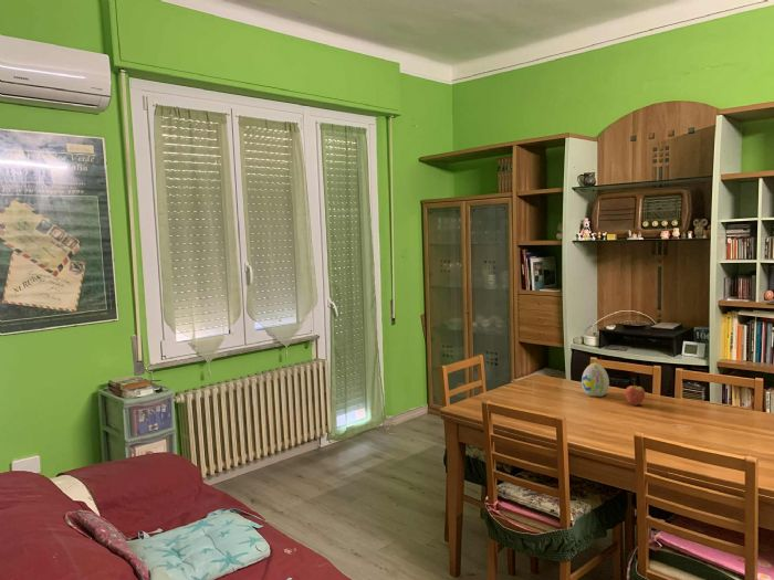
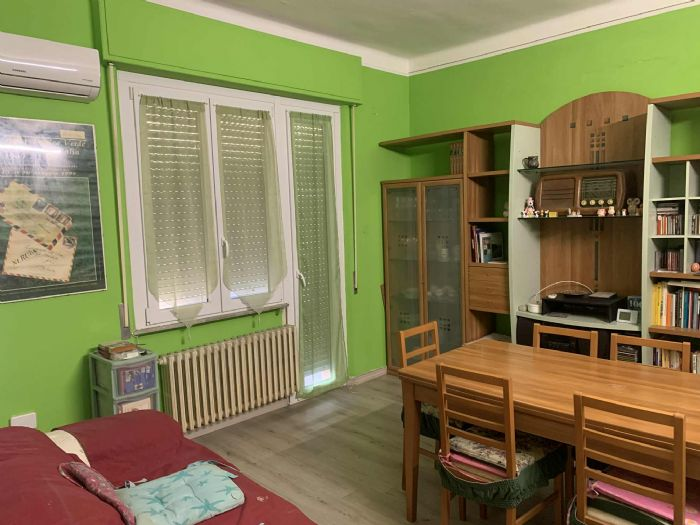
- decorative egg (595, 378)
- fruit (635, 393)
